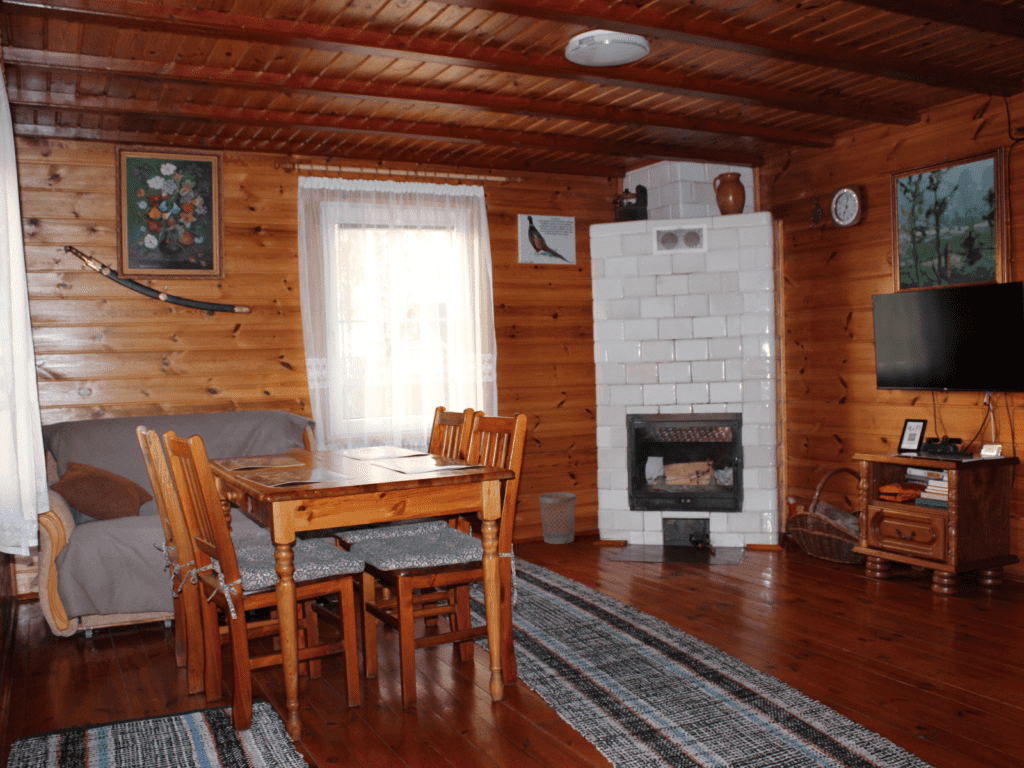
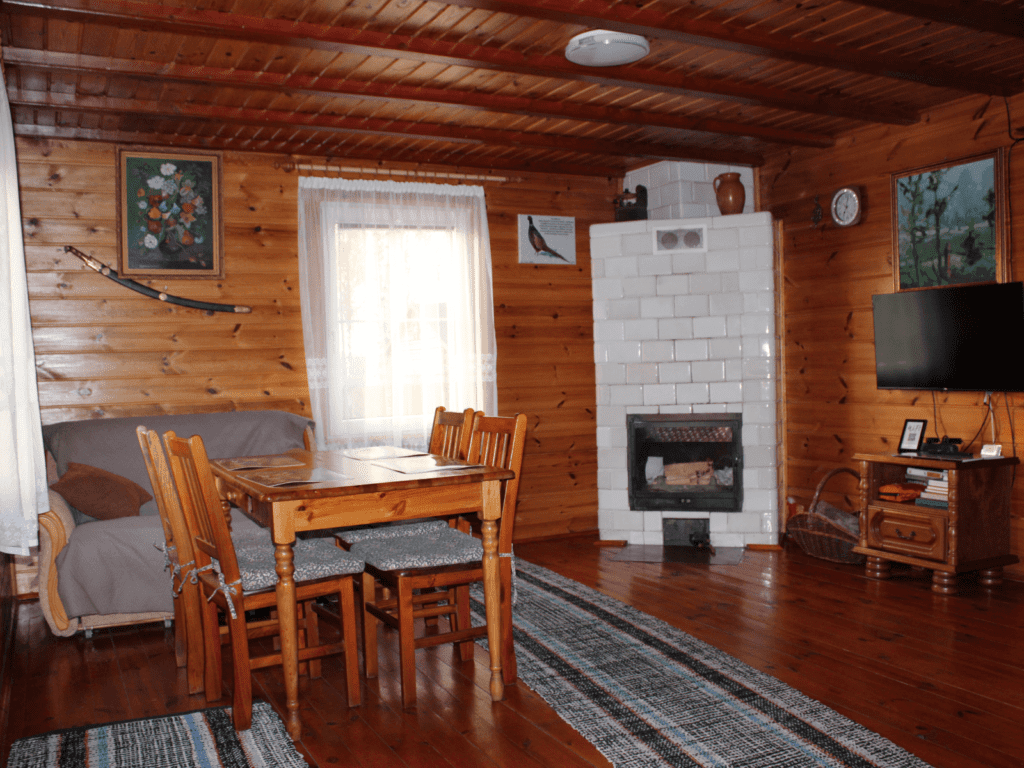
- wastebasket (558, 518)
